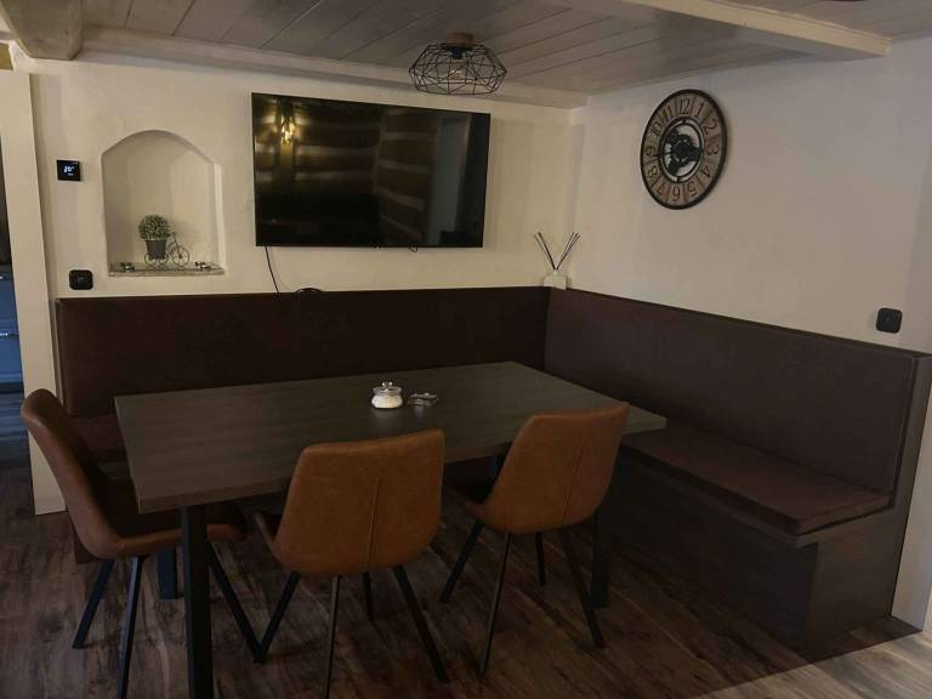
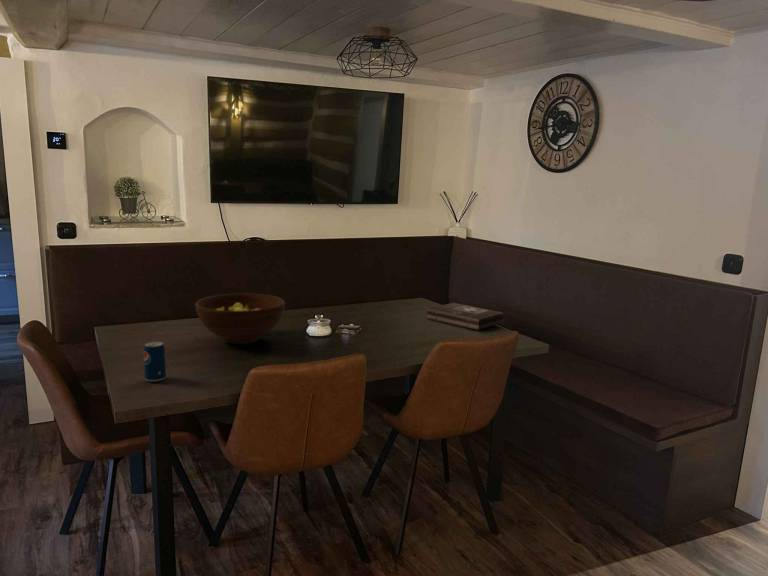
+ fruit bowl (241, 321)
+ beverage can (154, 361)
+ first aid kit (464, 315)
